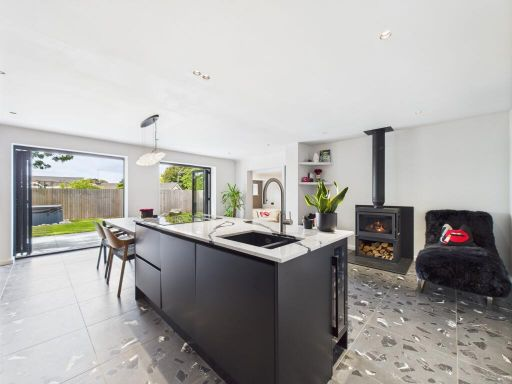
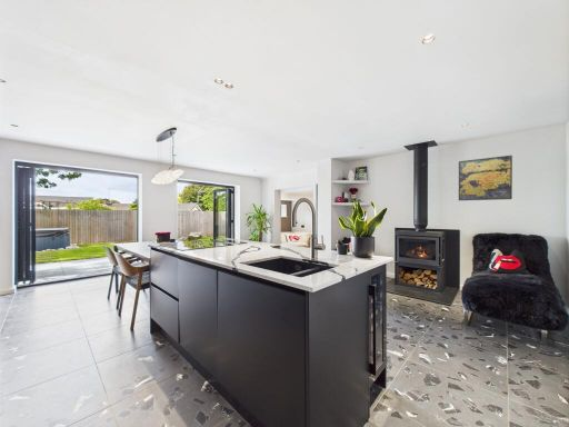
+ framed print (483, 179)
